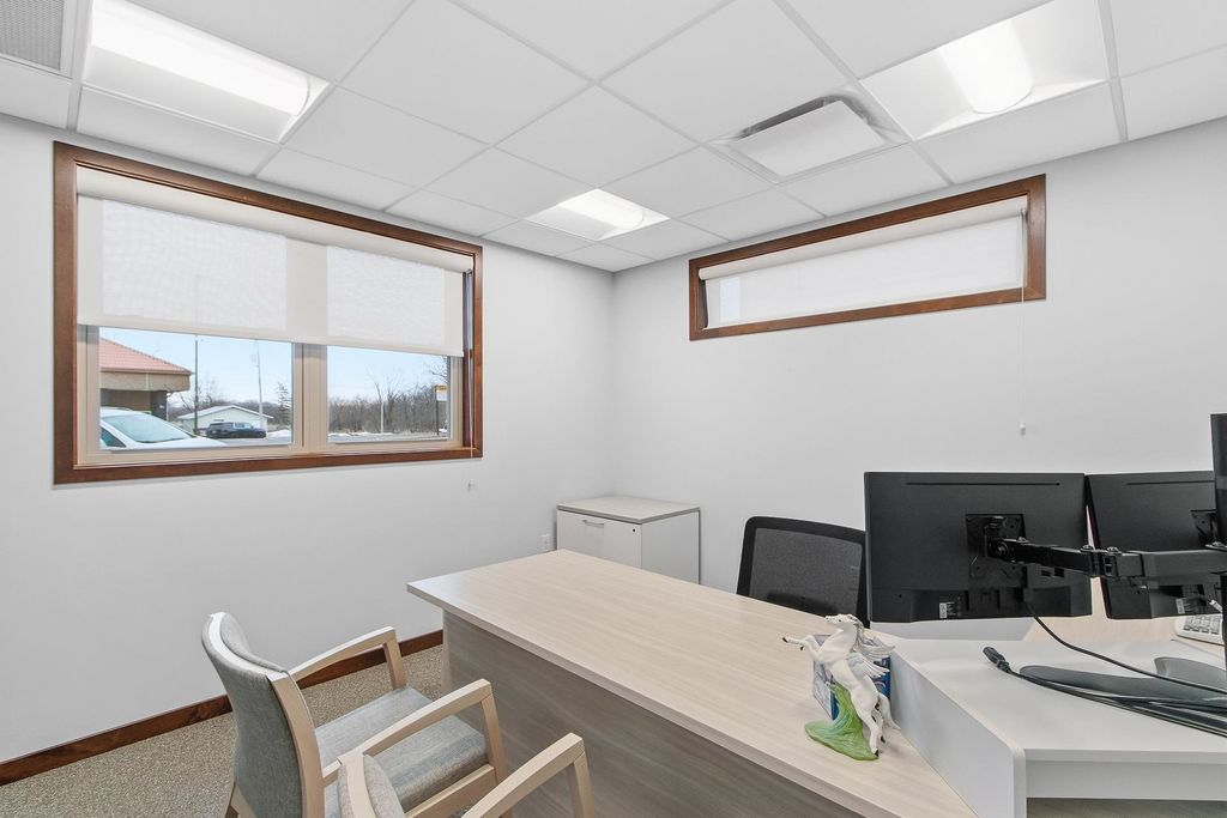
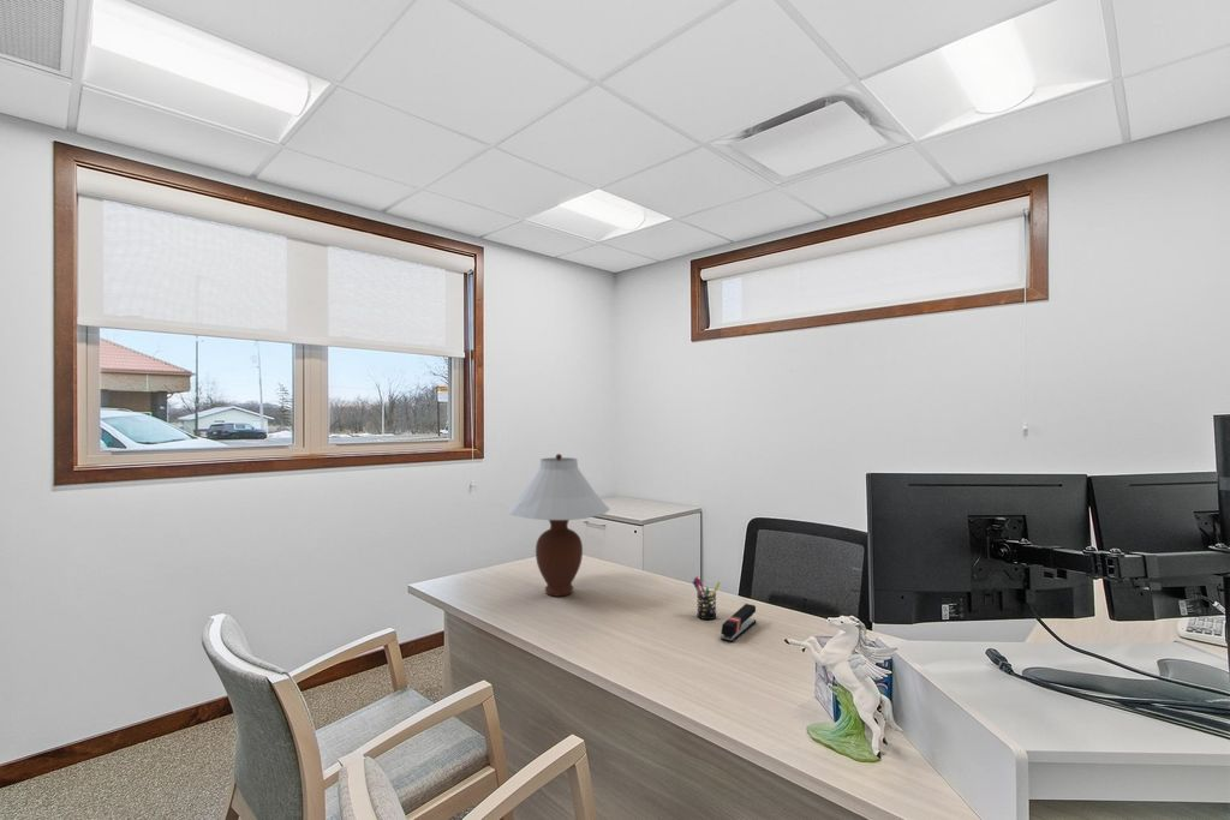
+ stapler (739, 621)
+ pen holder (705, 597)
+ table lamp (559, 522)
